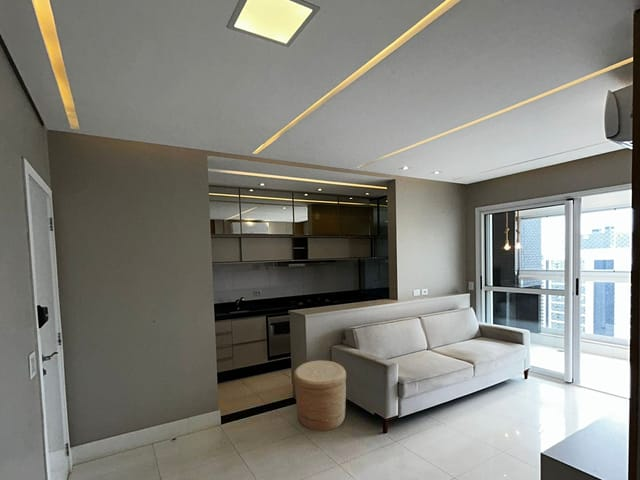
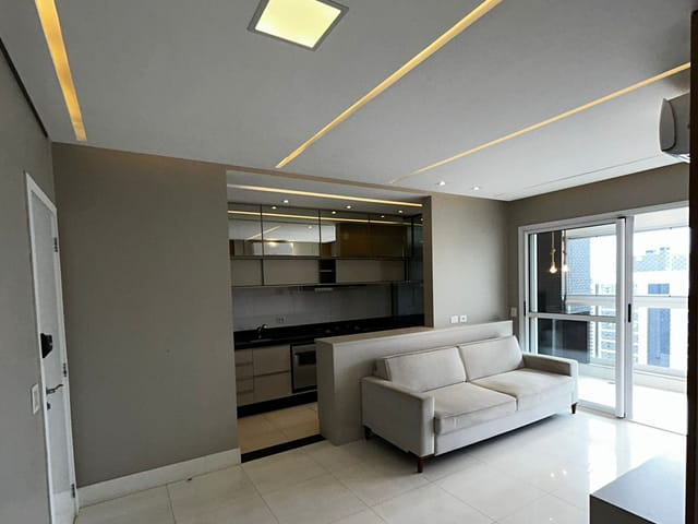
- basket (320, 394)
